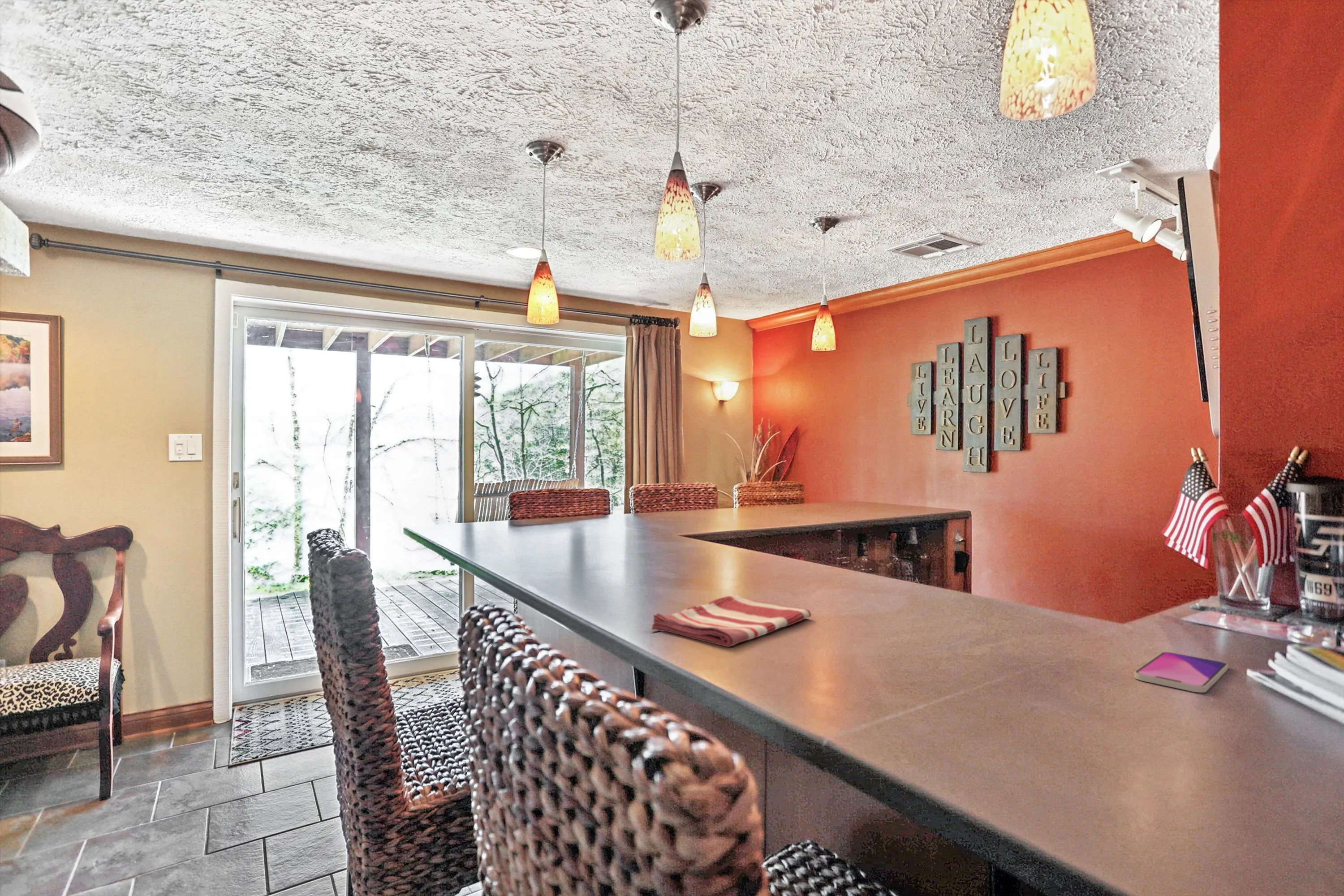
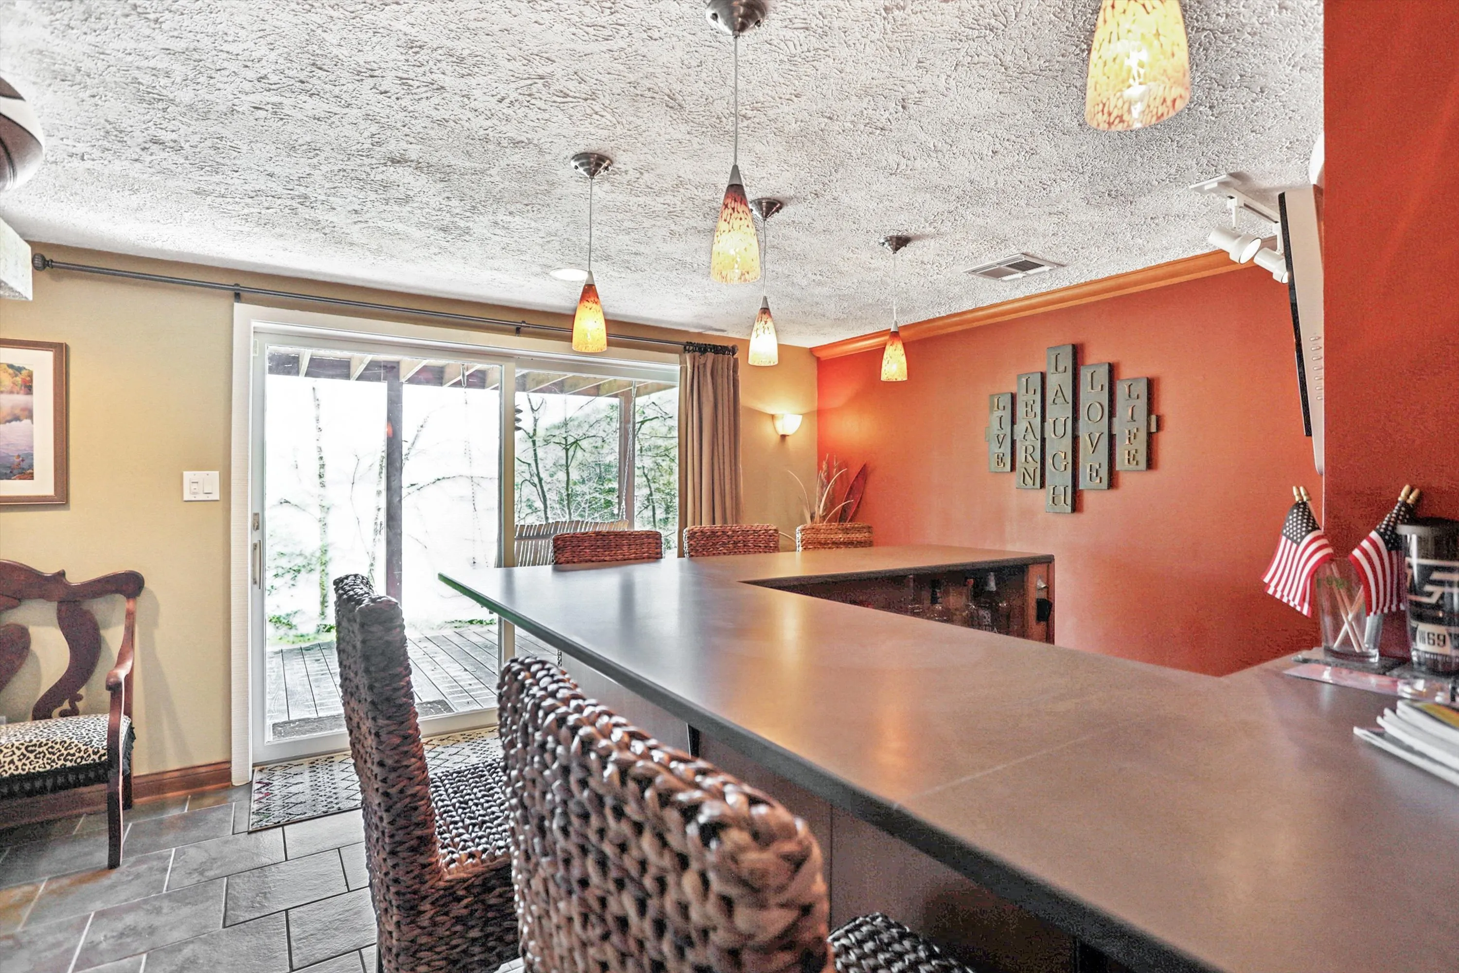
- smartphone (1182, 671)
- dish towel (733, 617)
